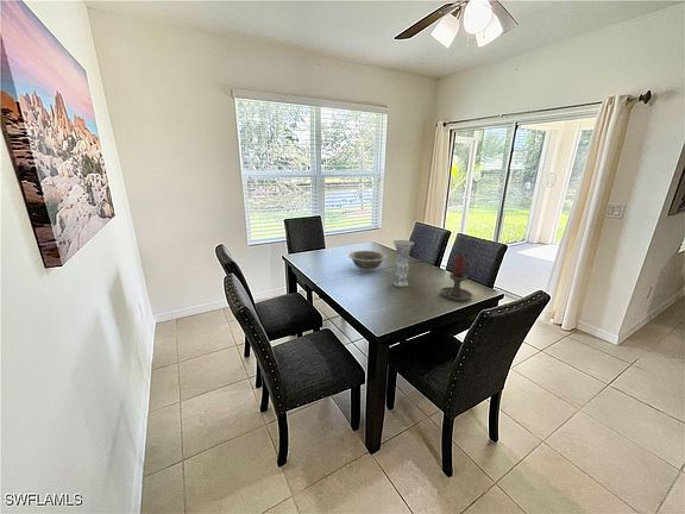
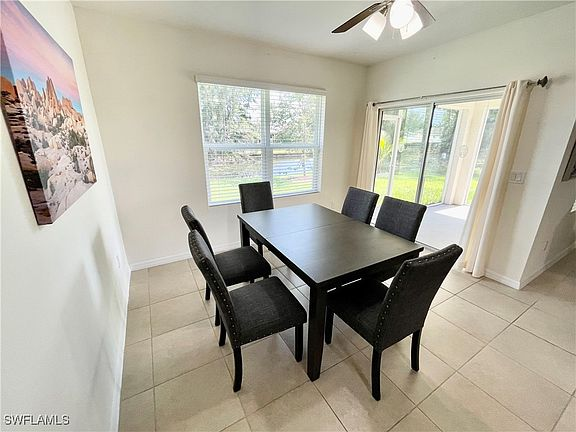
- vase (401, 263)
- candle holder (454, 276)
- decorative bowl (366, 262)
